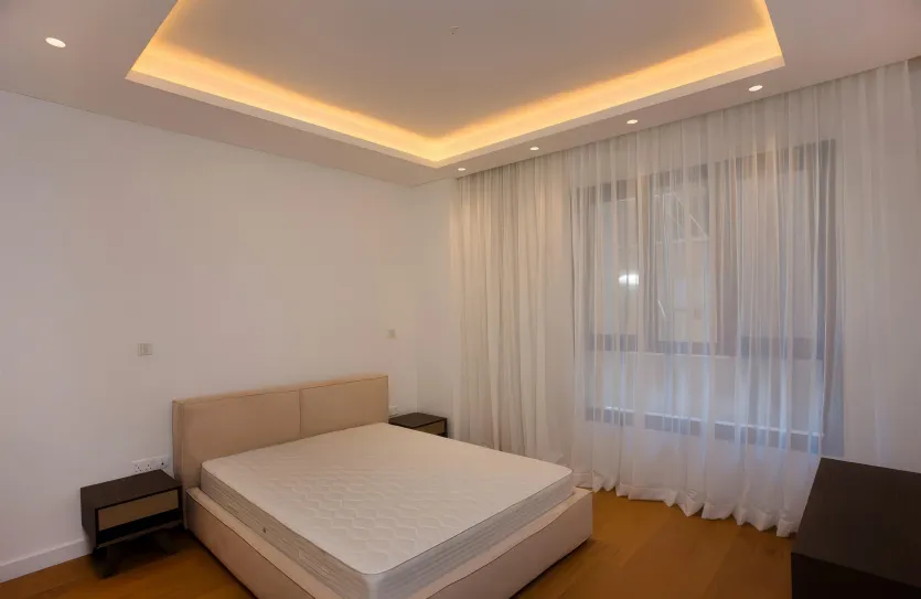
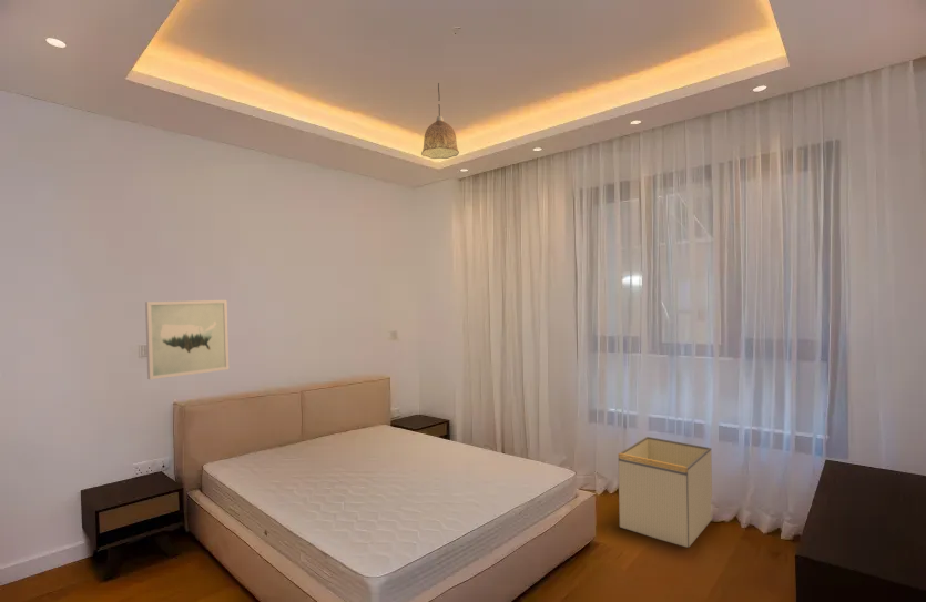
+ wall art (189, 337)
+ storage bin (665, 486)
+ pendant lamp (439, 118)
